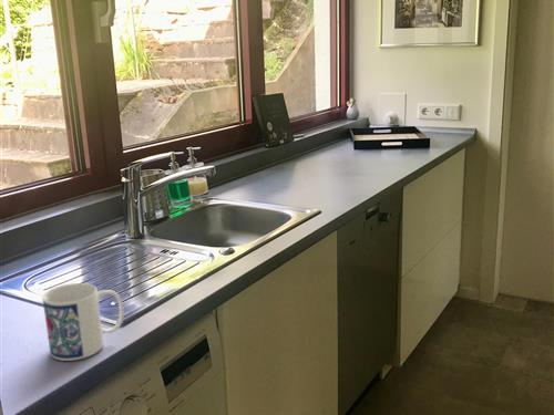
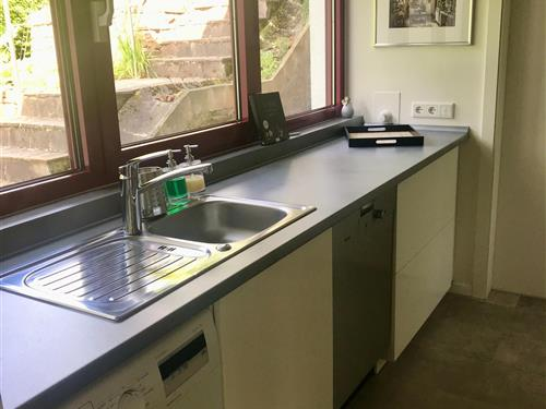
- mug (85, 317)
